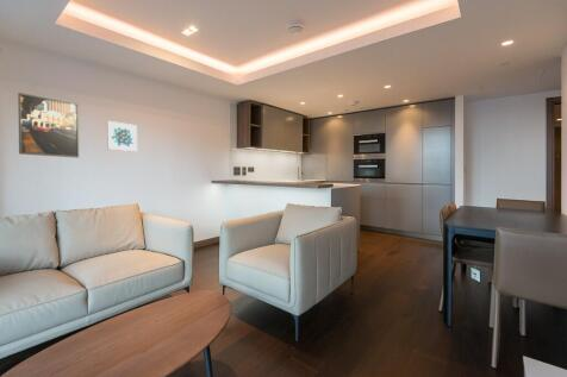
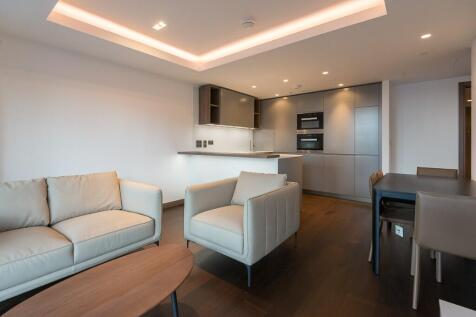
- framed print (50, 127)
- wall art (122, 136)
